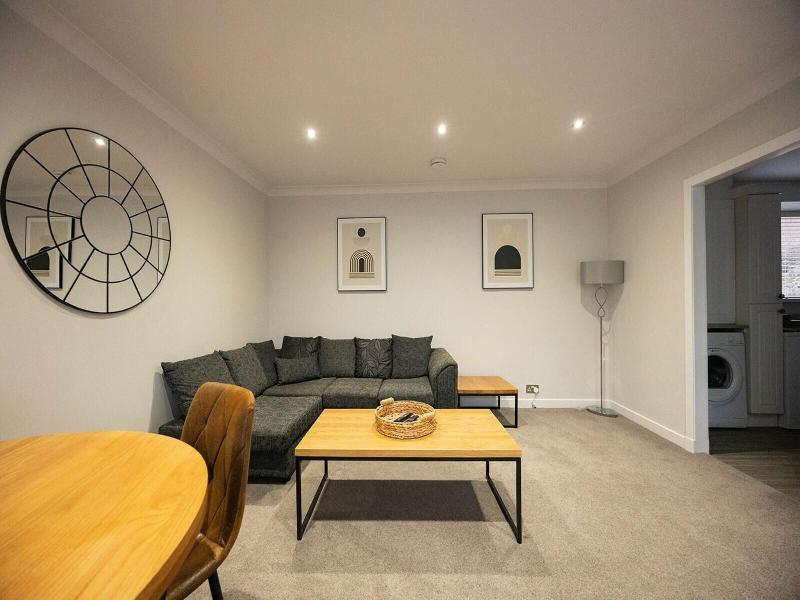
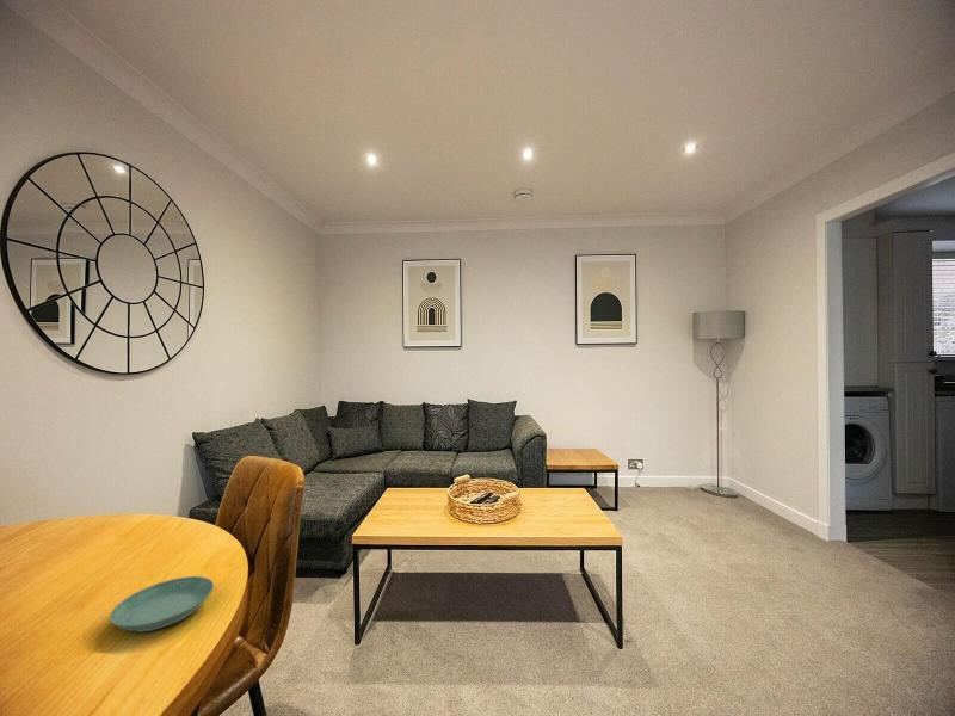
+ saucer (165, 605)
